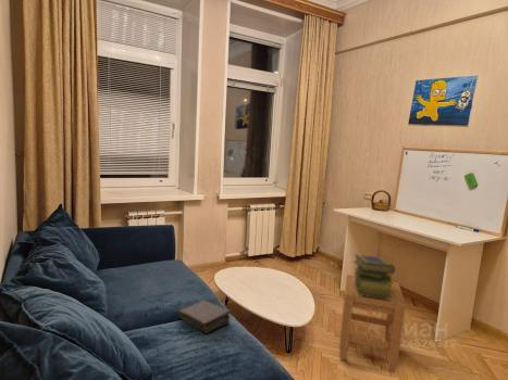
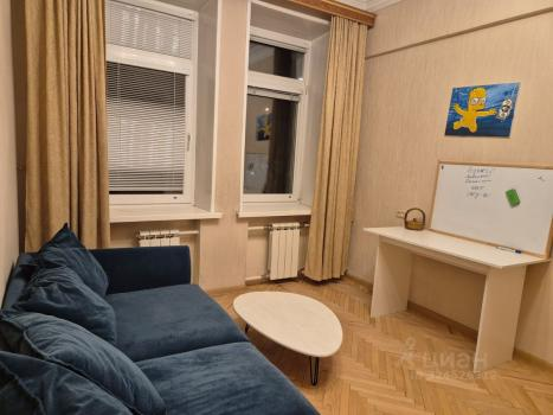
- stack of books (371, 274)
- book (203, 313)
- stool (369, 319)
